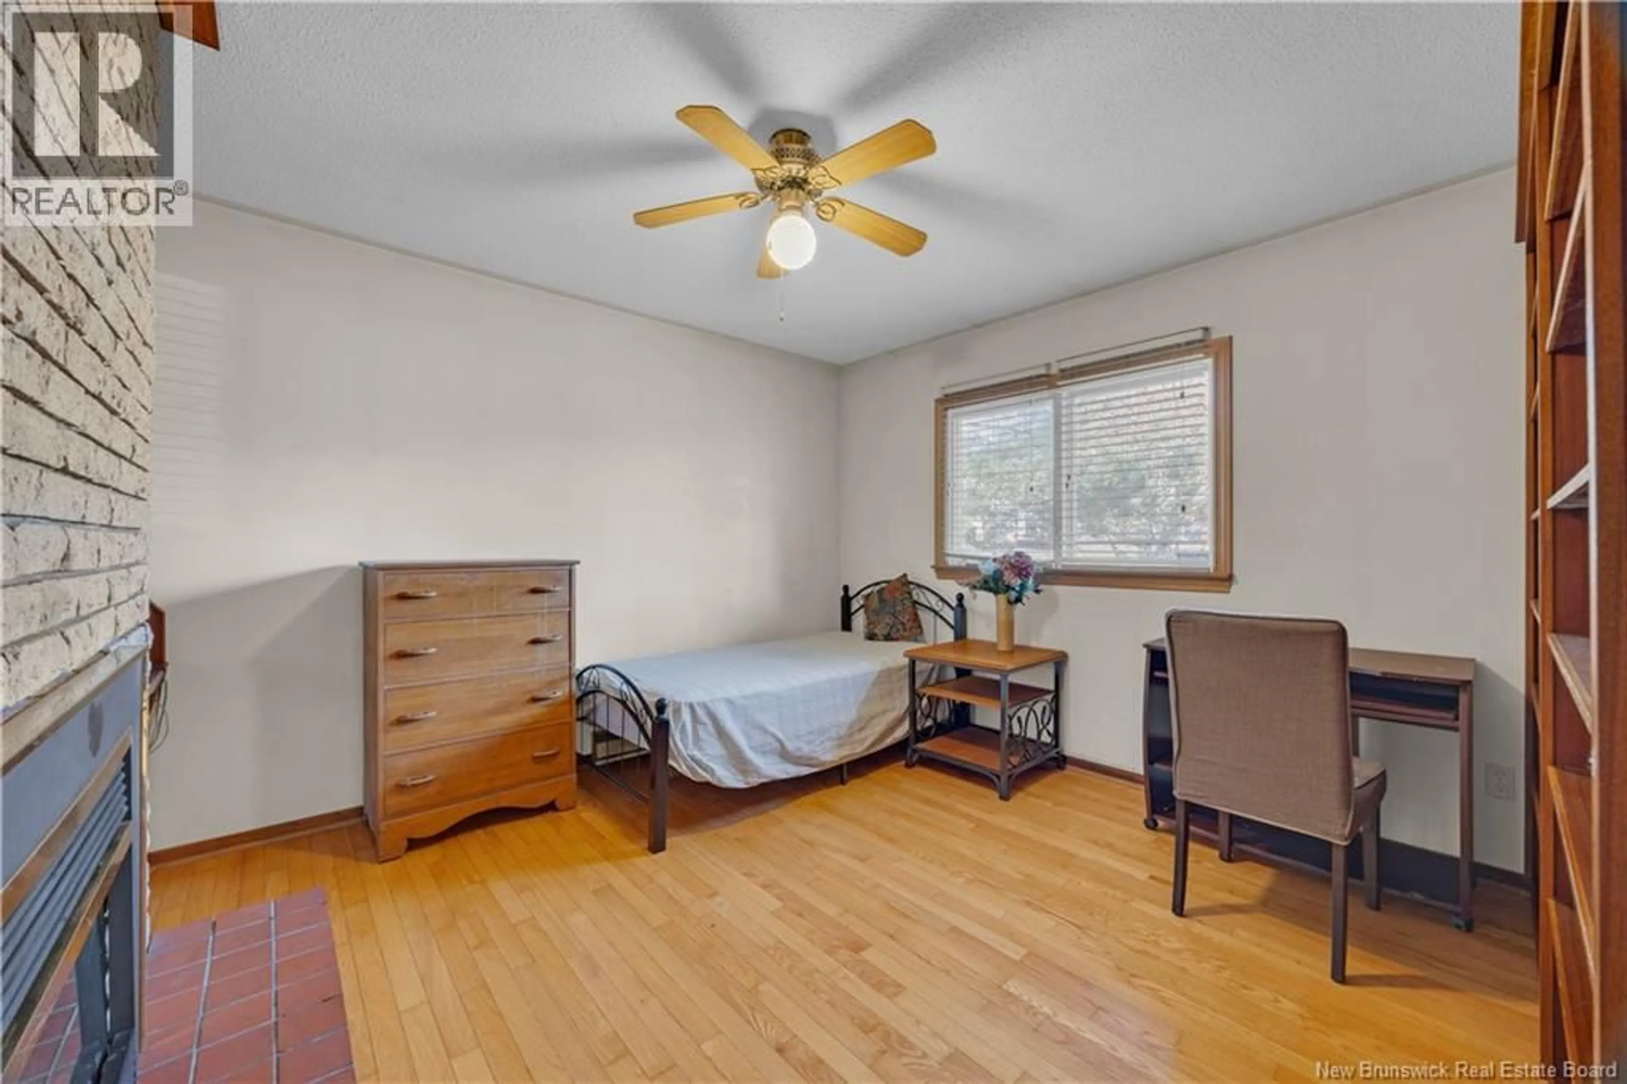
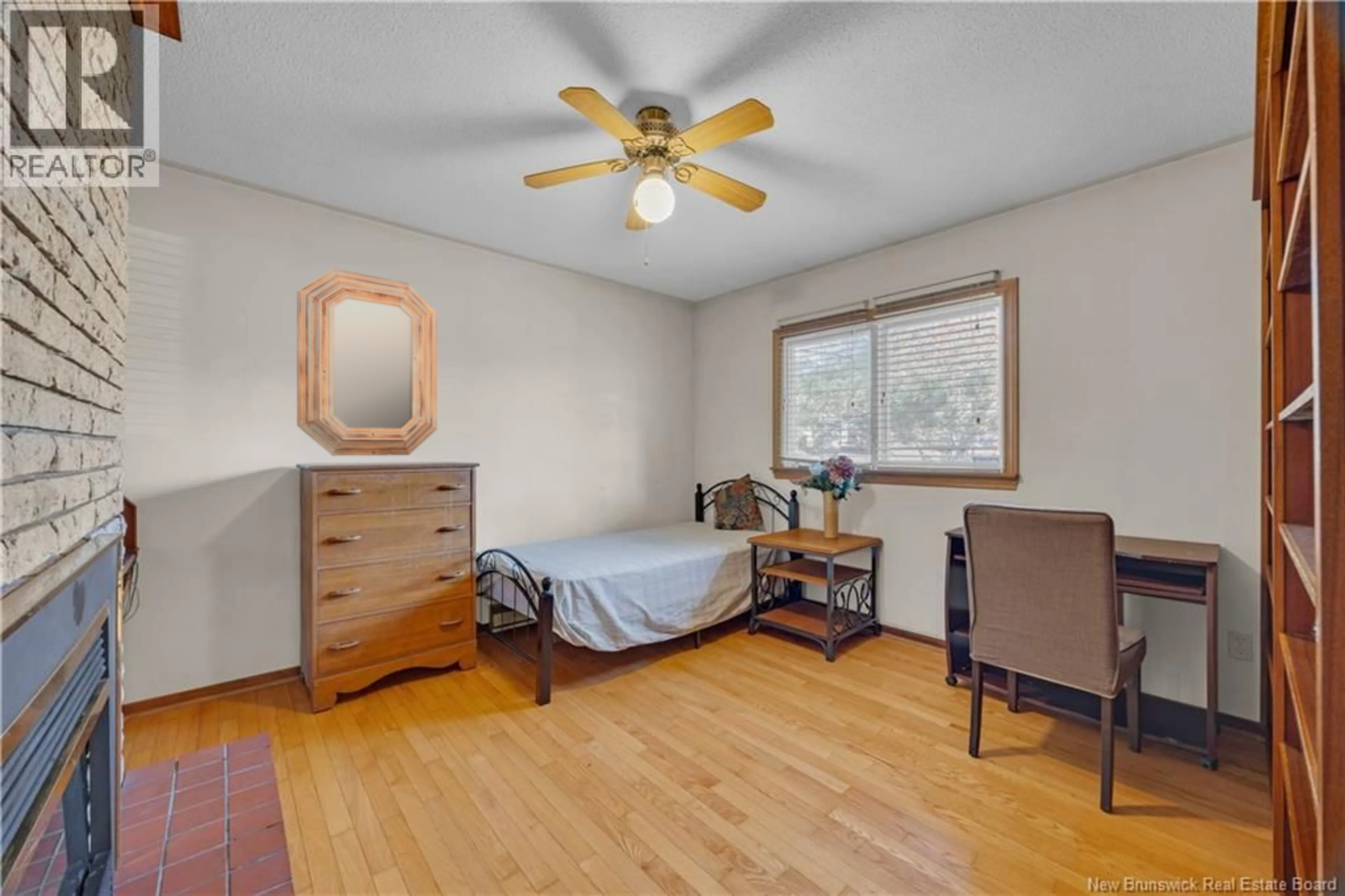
+ home mirror (373, 366)
